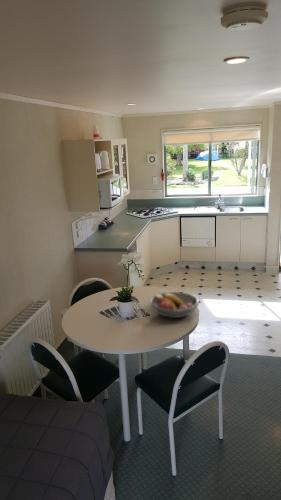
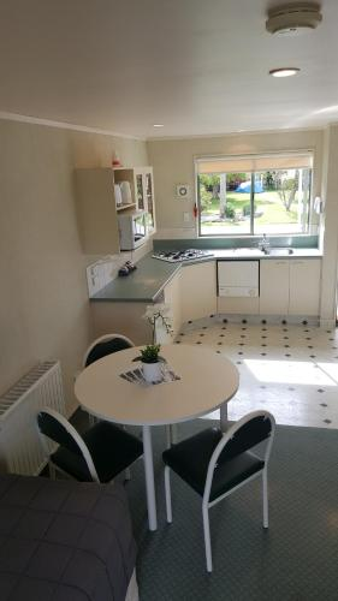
- fruit bowl (174, 305)
